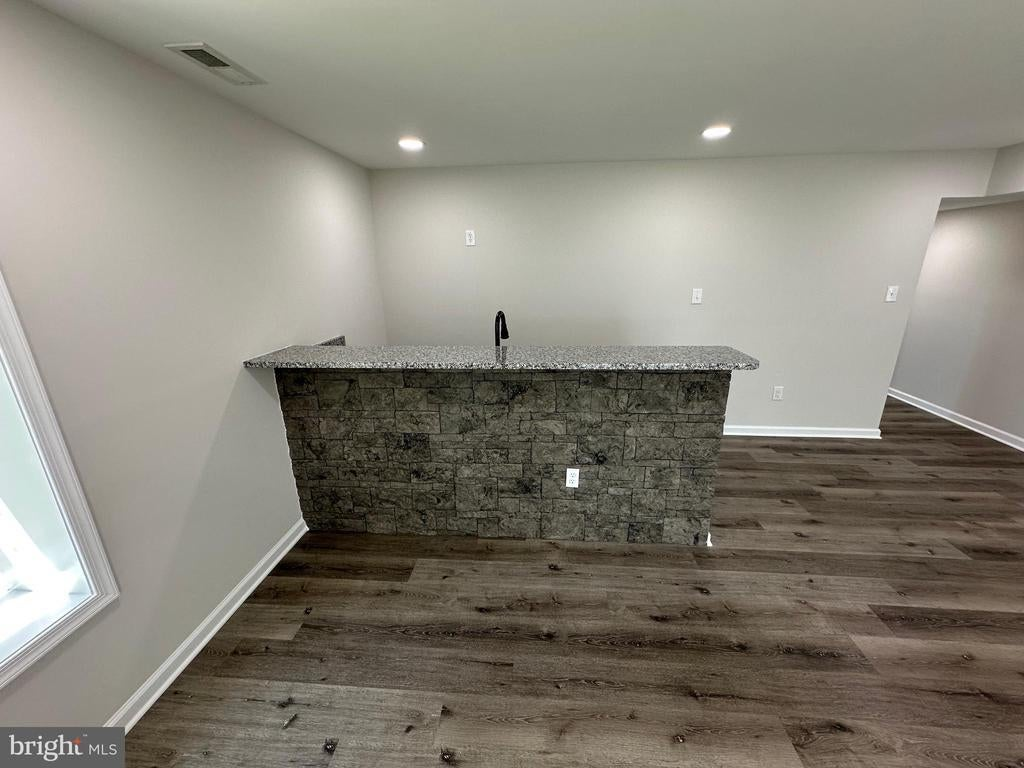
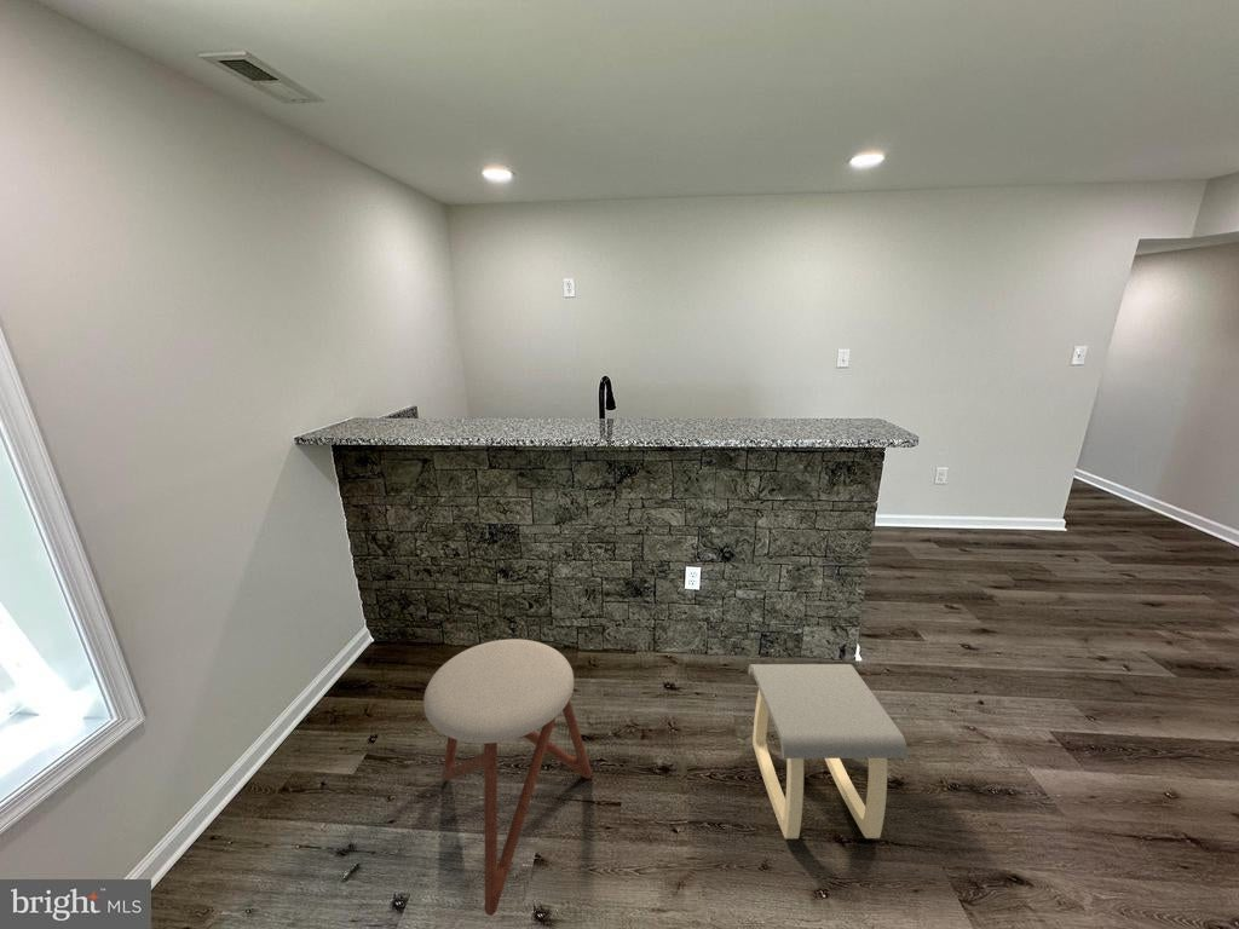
+ stool (514, 738)
+ stool (813, 744)
